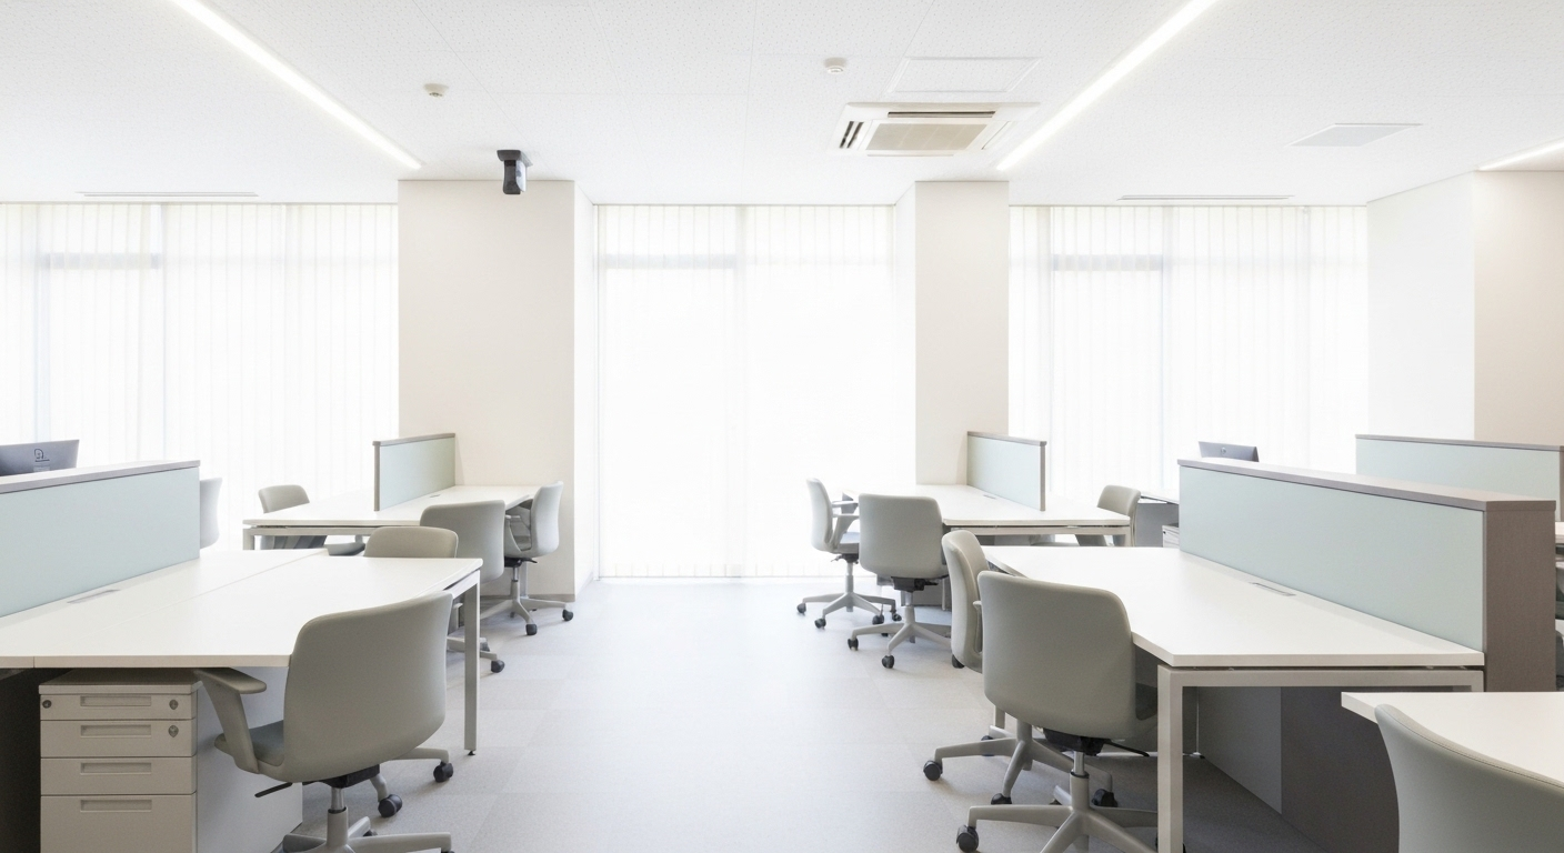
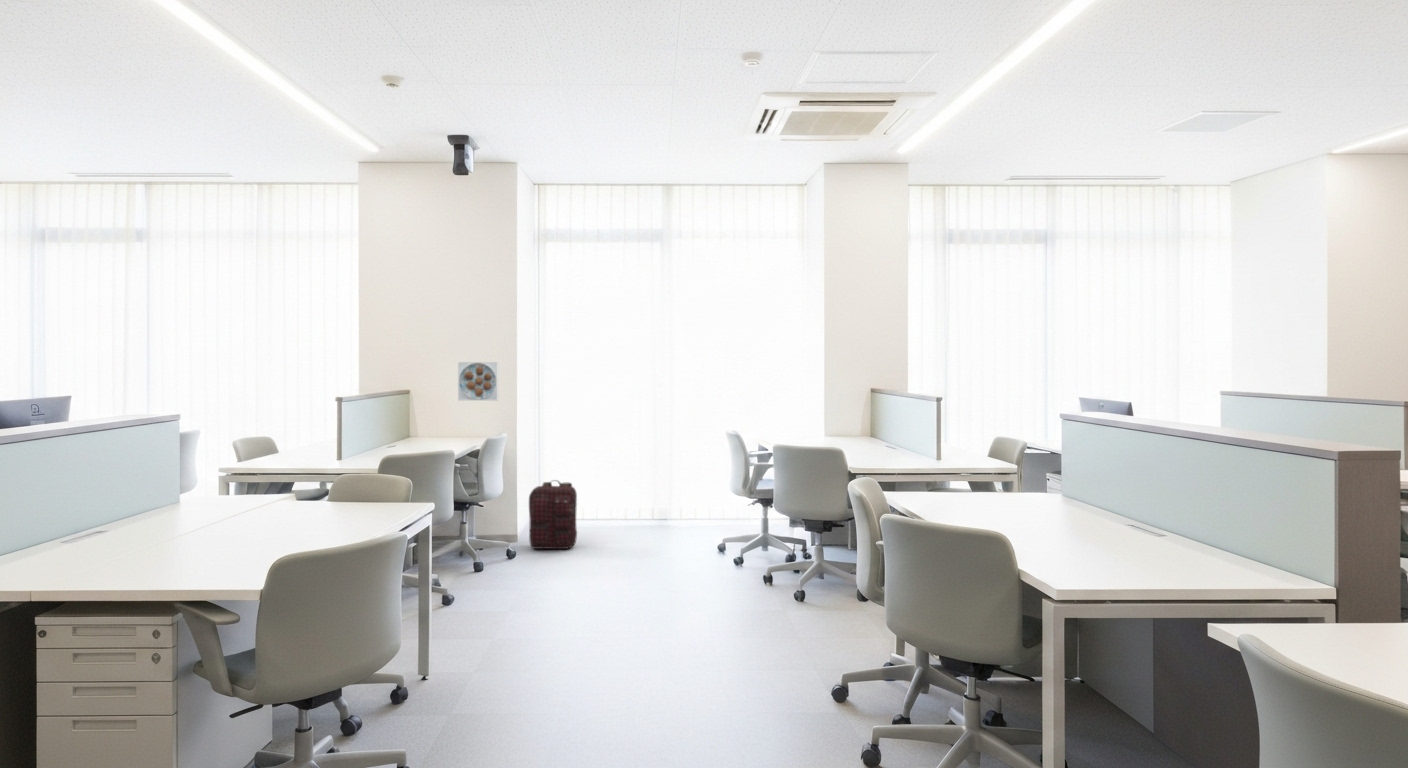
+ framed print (478, 381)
+ backpack (554, 512)
